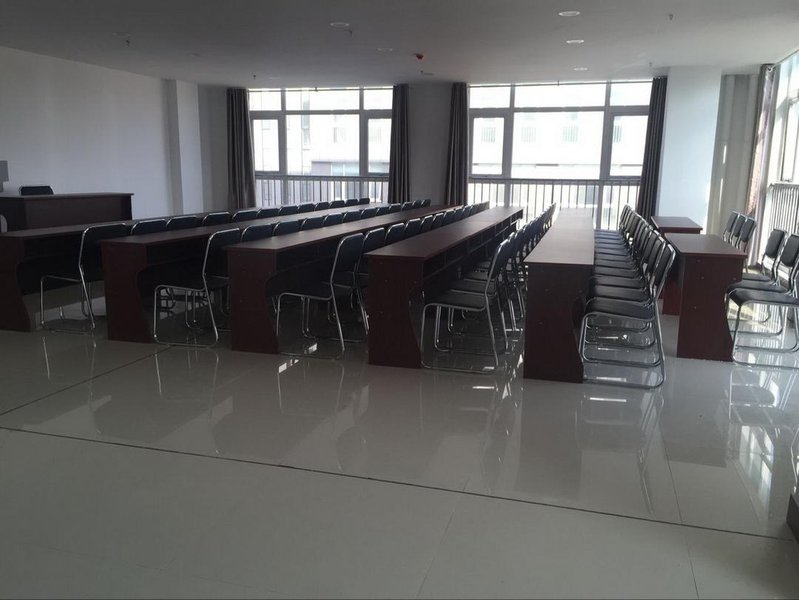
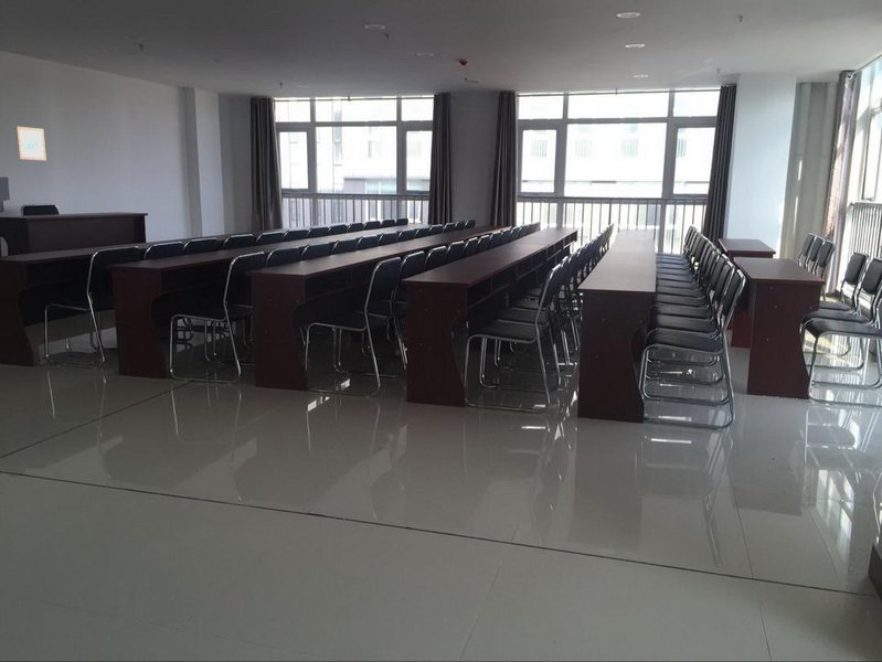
+ wall art (31, 143)
